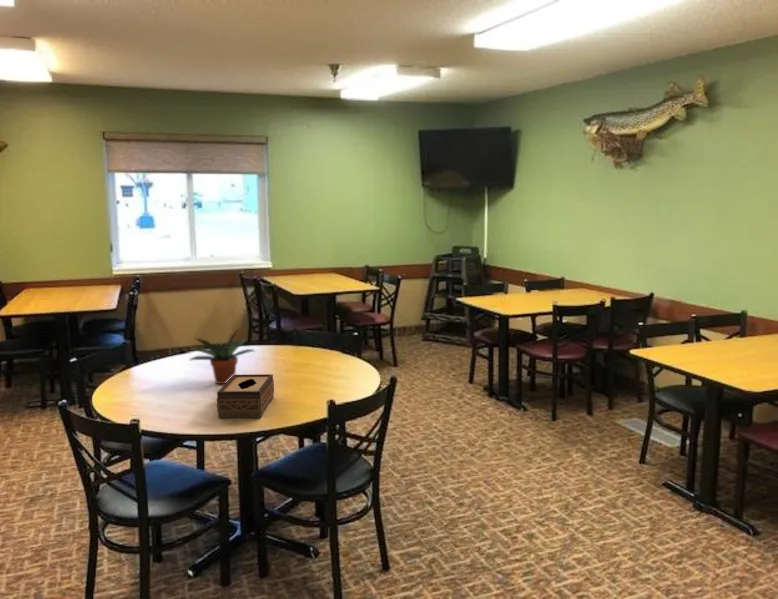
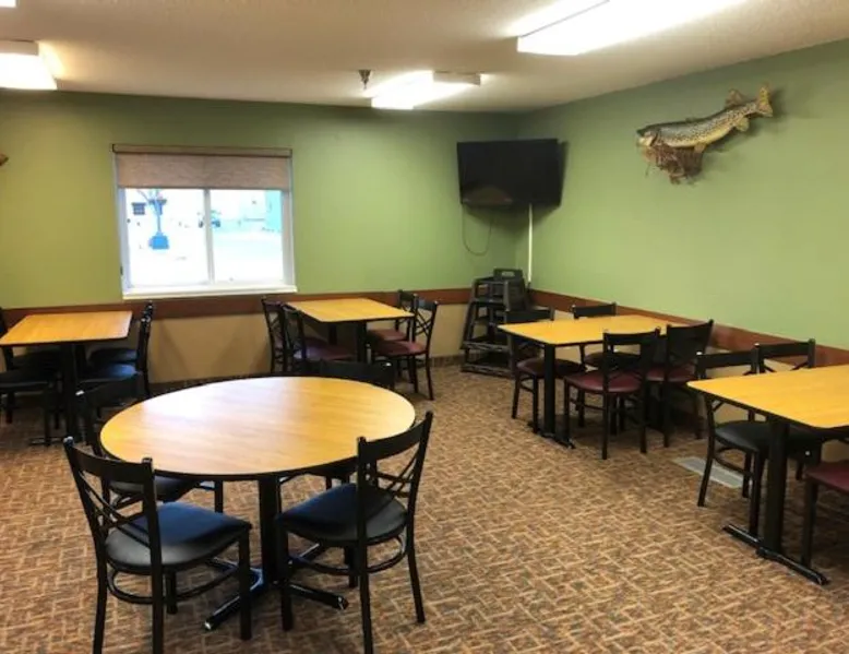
- potted plant (223, 355)
- tissue box (246, 395)
